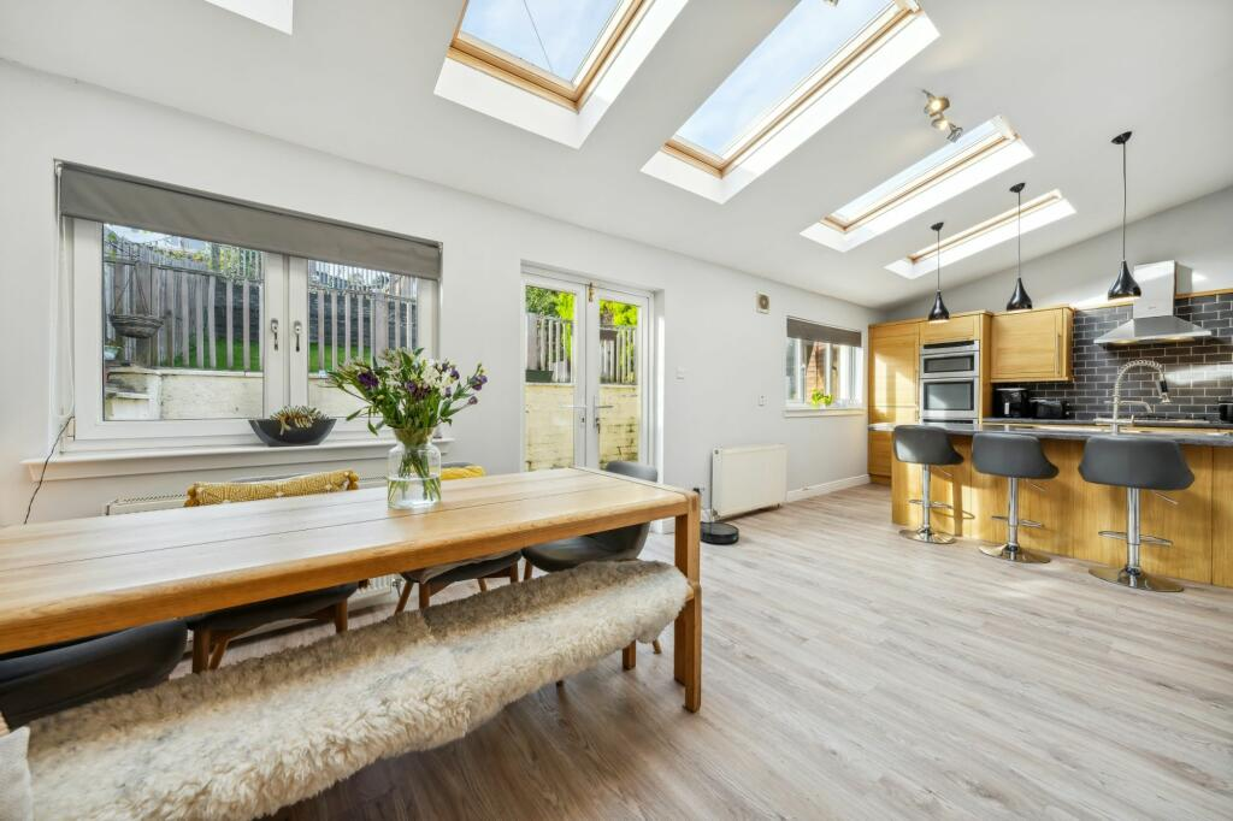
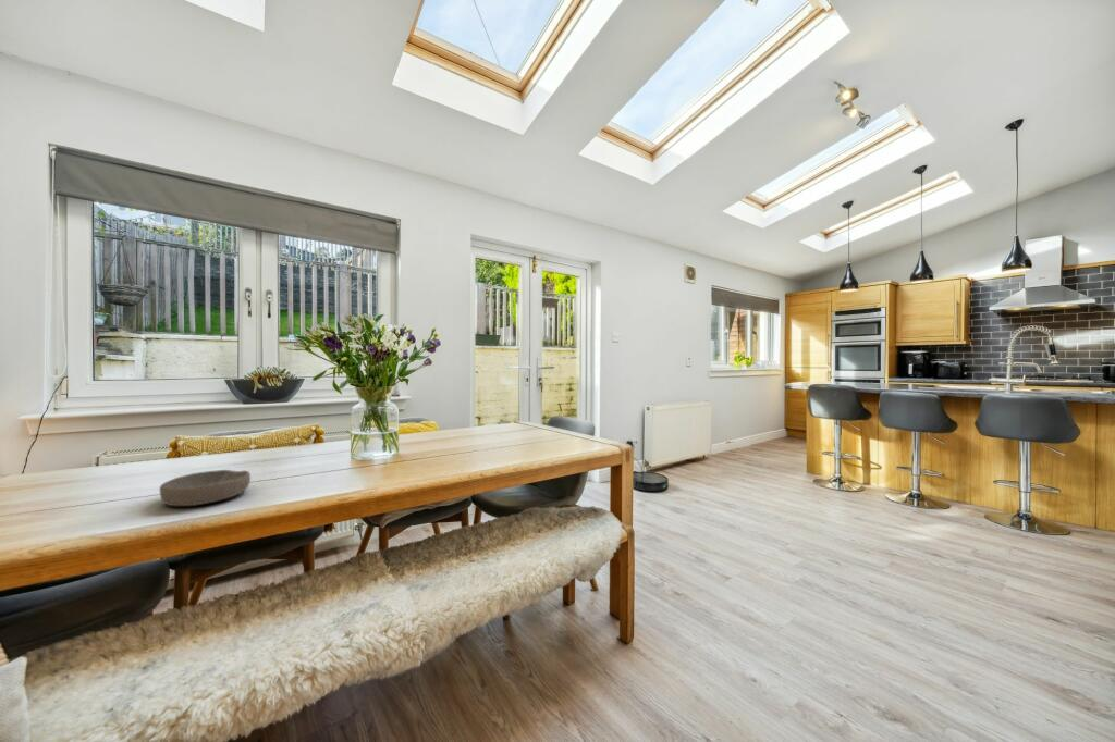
+ bowl (207, 486)
